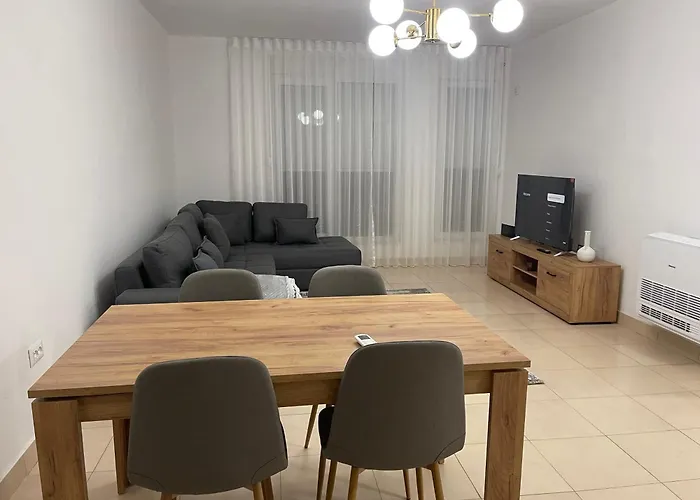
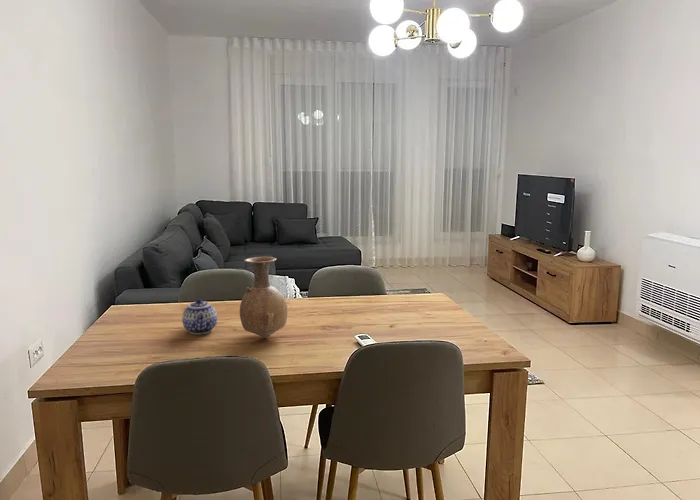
+ teapot (199, 314)
+ vase (263, 298)
